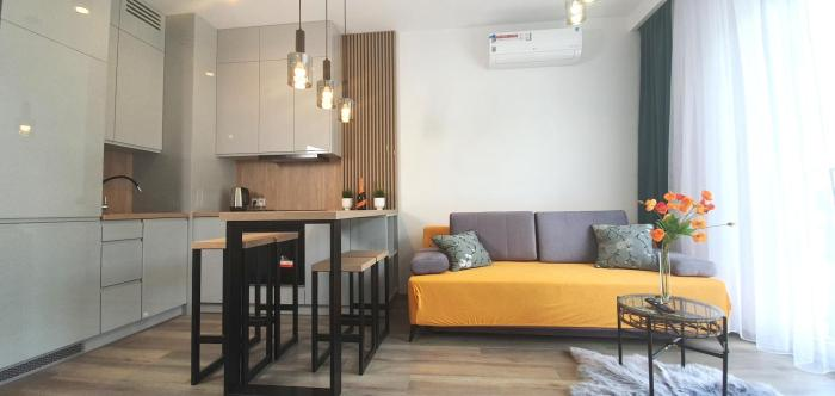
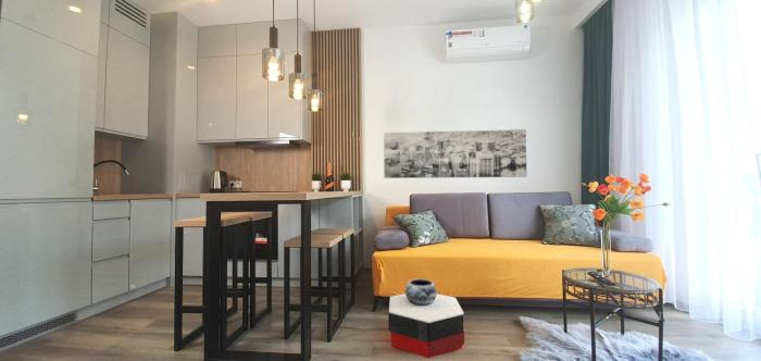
+ ottoman (424, 320)
+ wall art (452, 154)
+ decorative bowl (421, 291)
